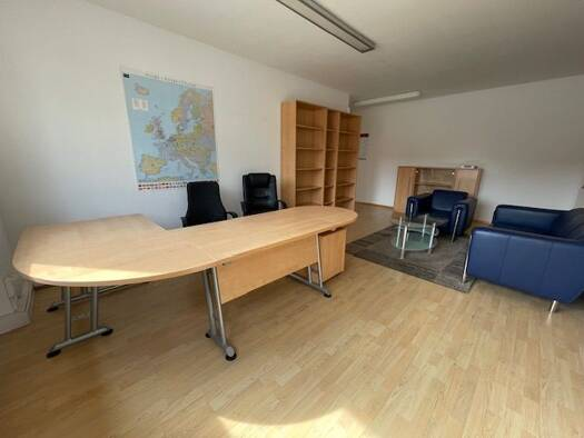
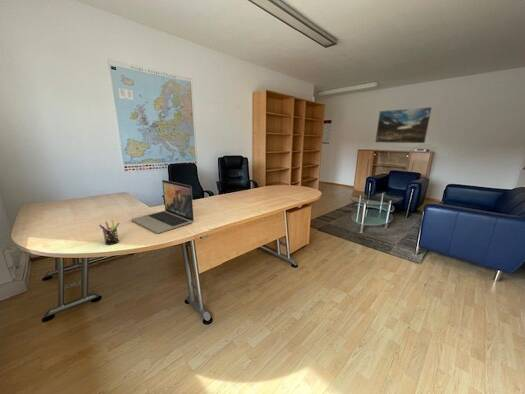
+ pen holder (111, 231)
+ laptop (164, 202)
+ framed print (401, 126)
